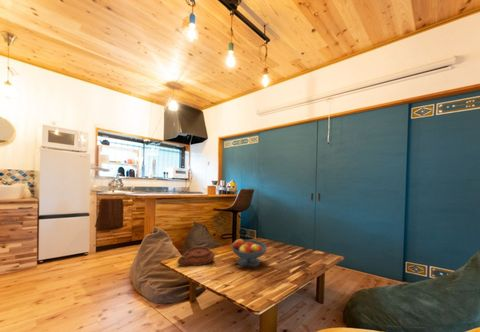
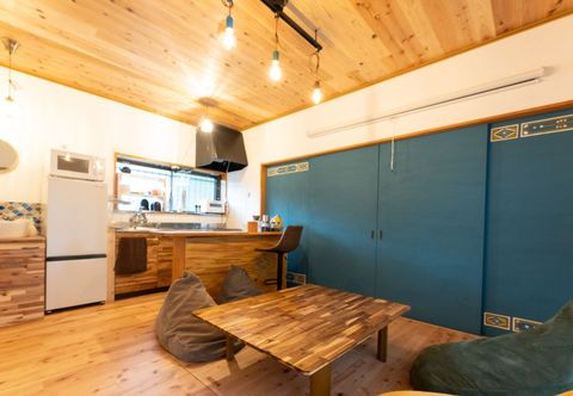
- fruit bowl (248, 251)
- plate (196, 256)
